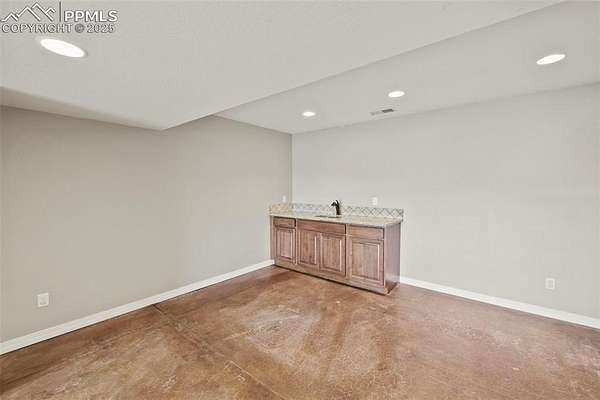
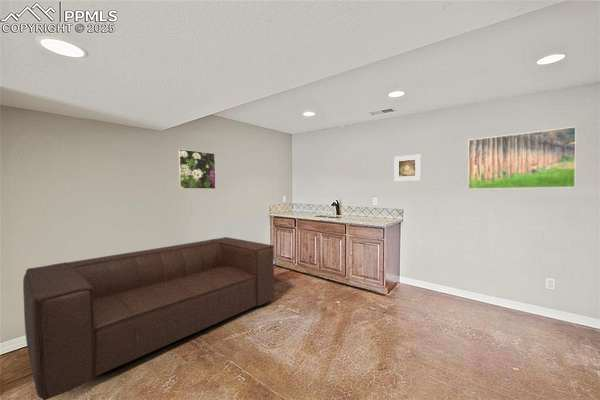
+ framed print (516, 161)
+ sofa (170, 287)
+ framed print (197, 170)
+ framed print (407, 168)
